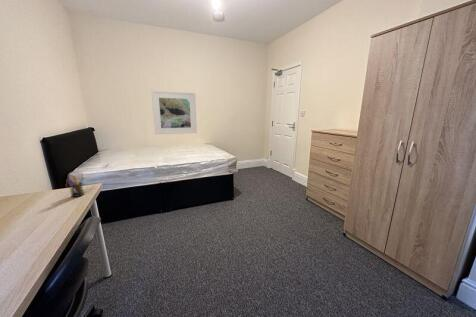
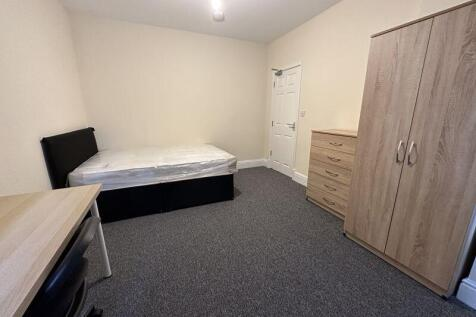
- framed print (175, 113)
- pen holder (77, 185)
